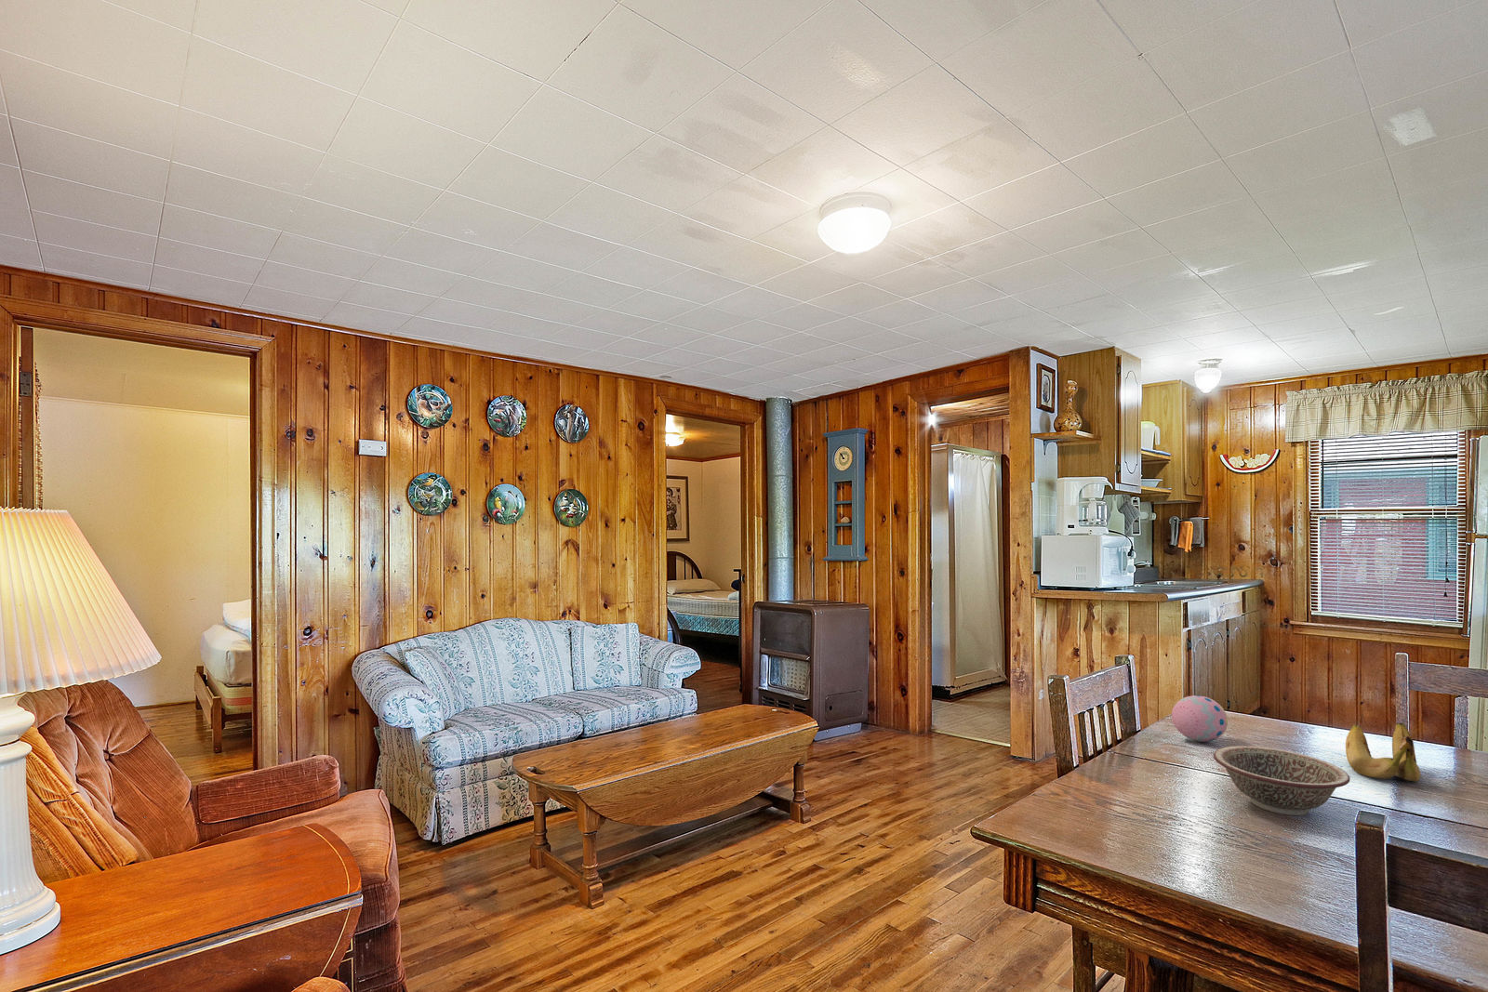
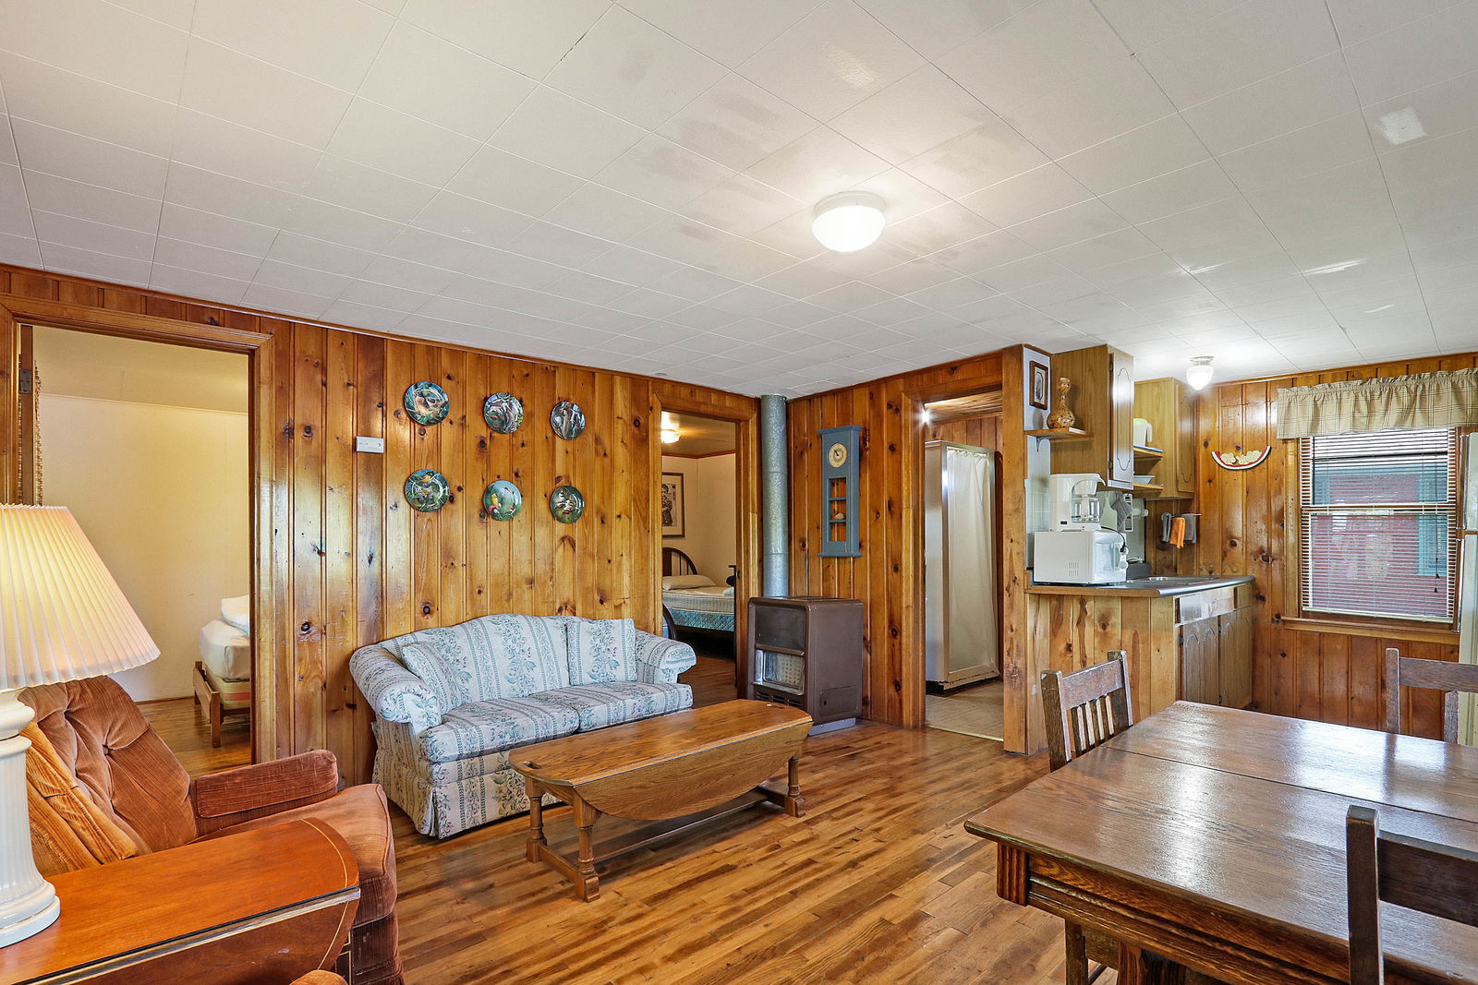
- decorative bowl (1279, 785)
- decorative egg (1200, 717)
- banana (1392, 746)
